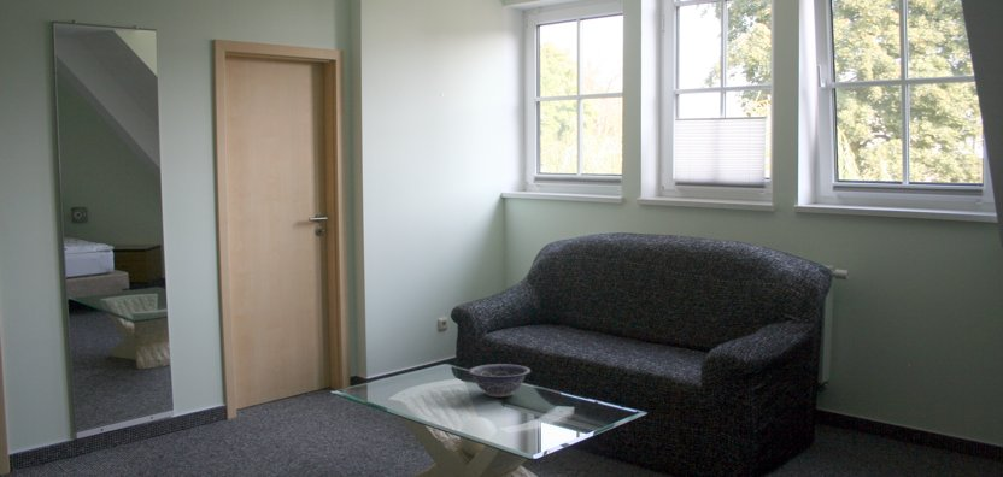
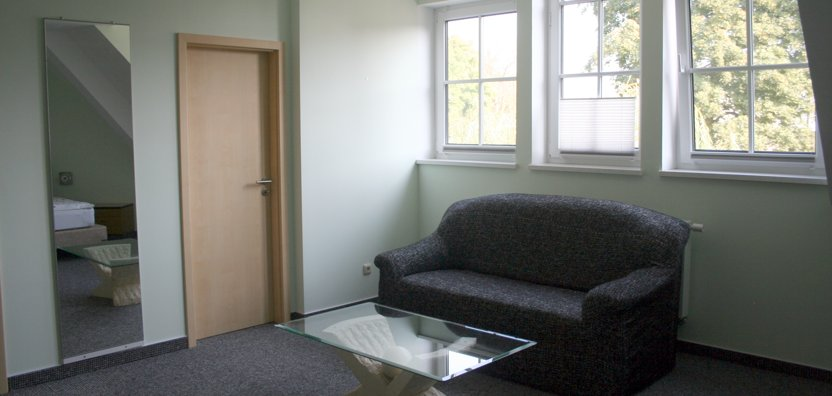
- decorative bowl (499, 382)
